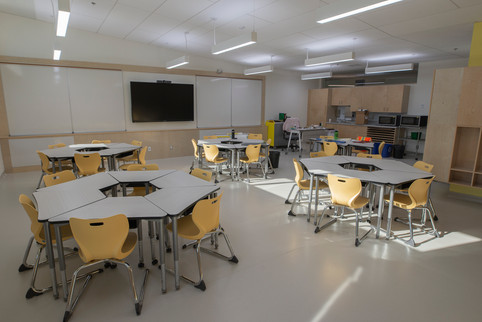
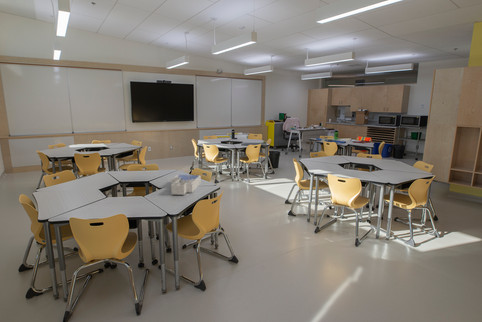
+ desk organizer (183, 183)
